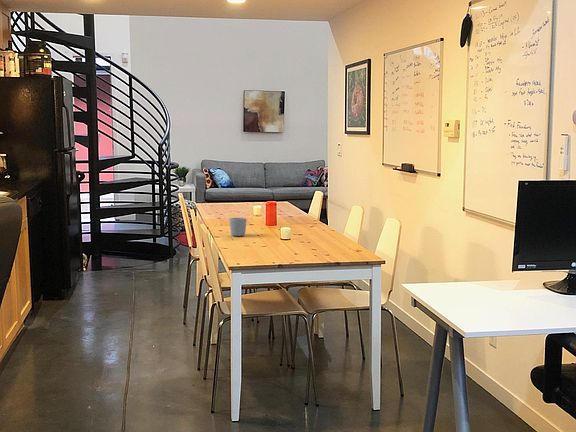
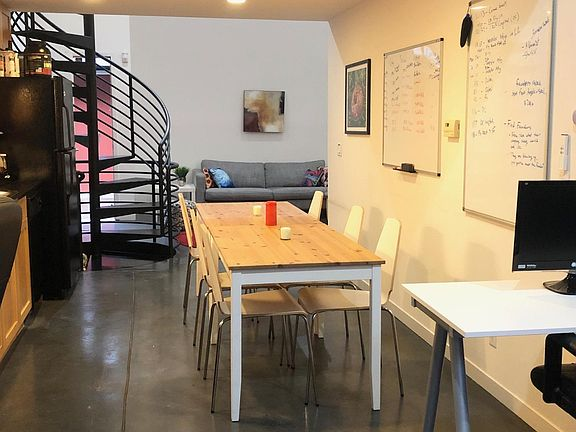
- mug (237, 226)
